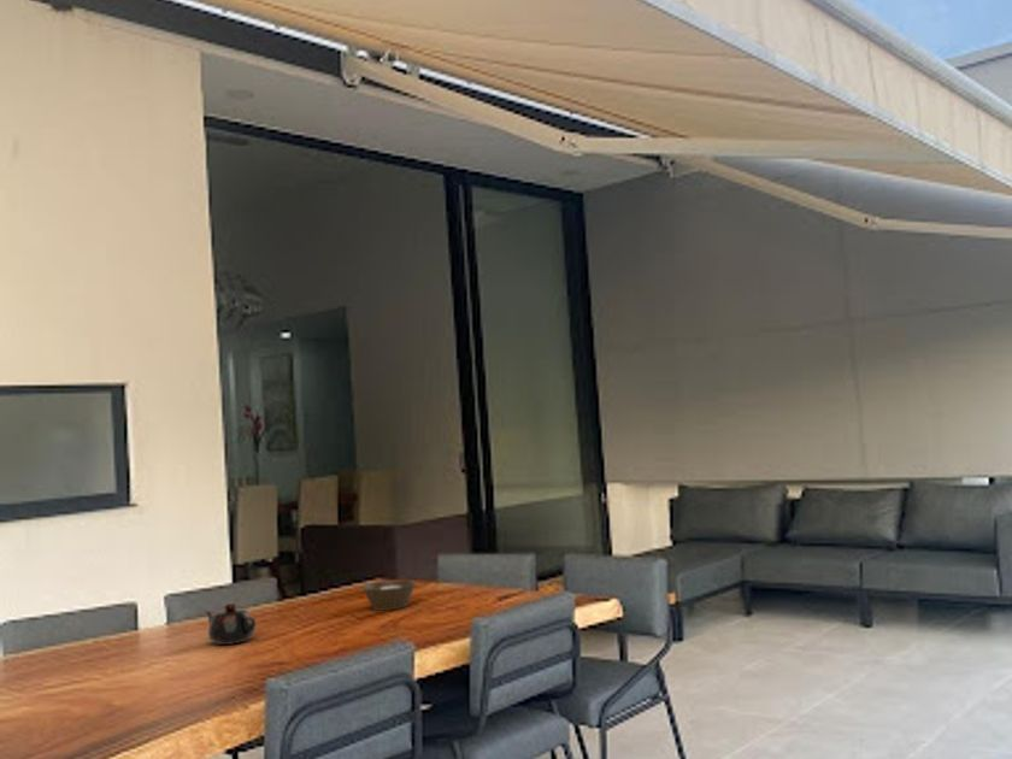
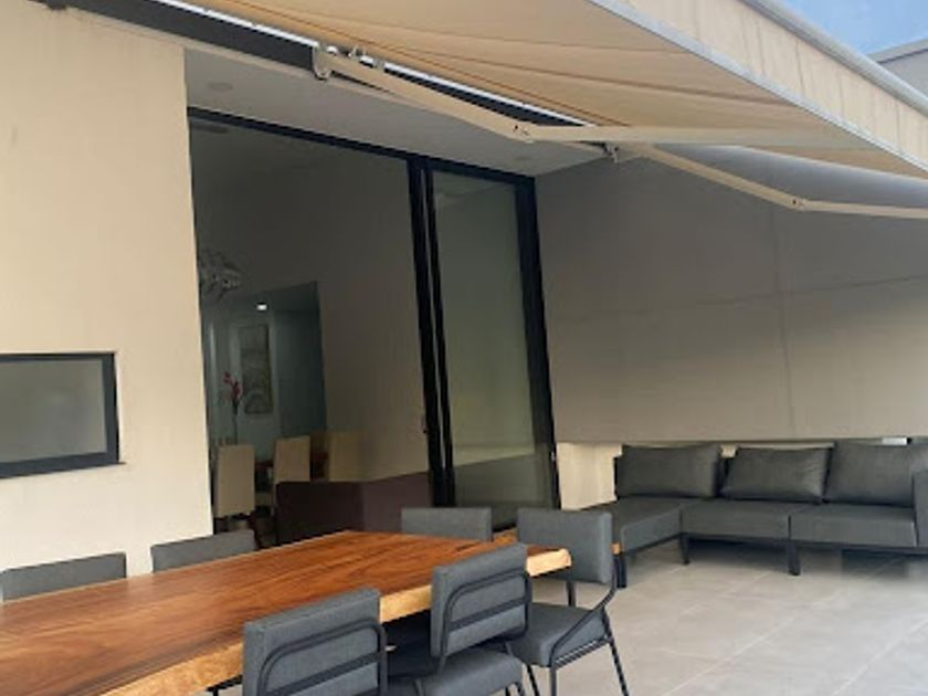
- bowl (388, 595)
- teapot (229, 622)
